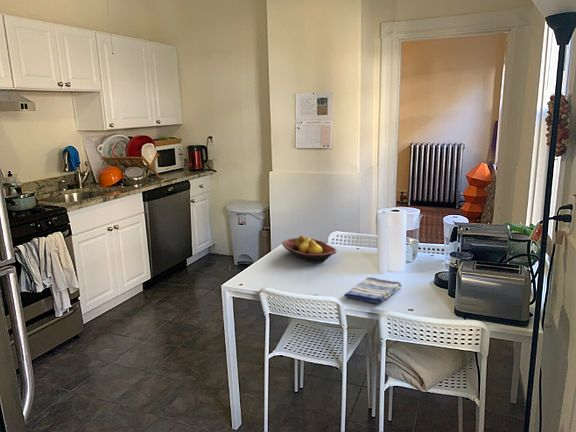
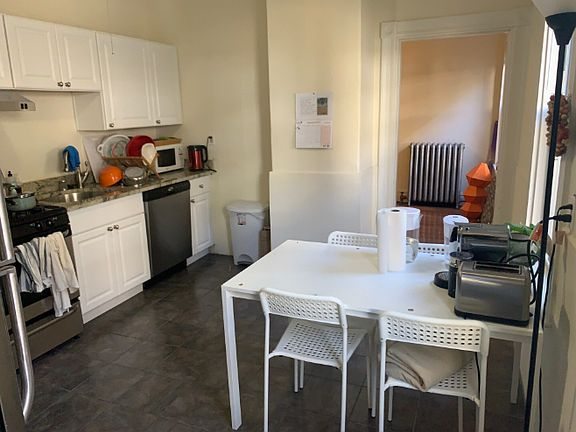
- dish towel (373, 289)
- fruit bowl (308, 247)
